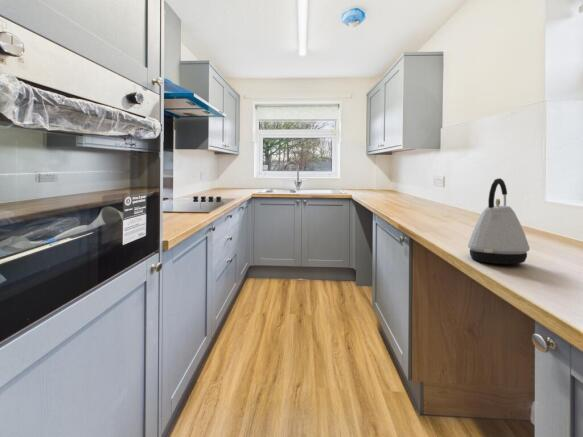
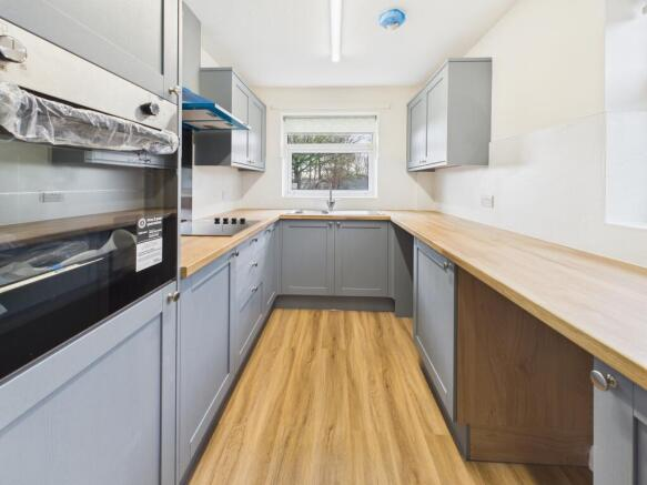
- kettle (498, 219)
